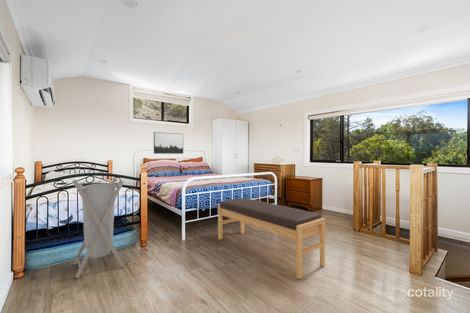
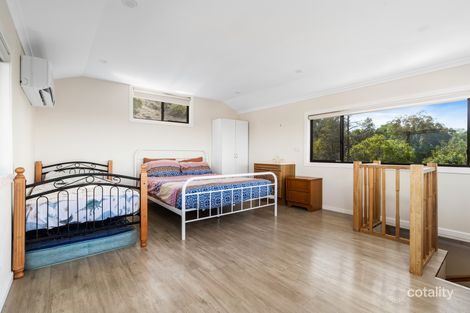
- wall art (169, 143)
- laundry hamper (98, 222)
- bench (264, 228)
